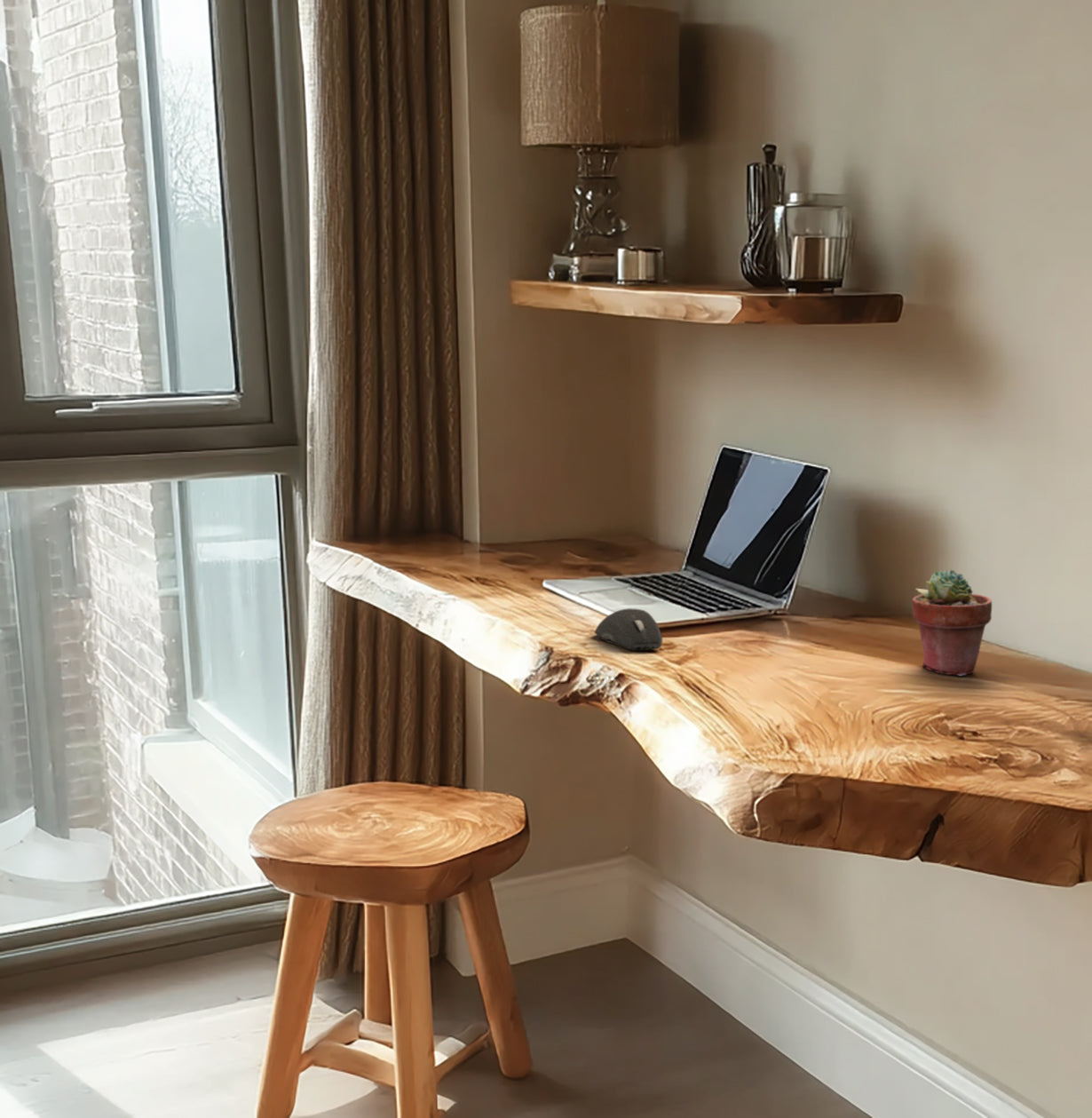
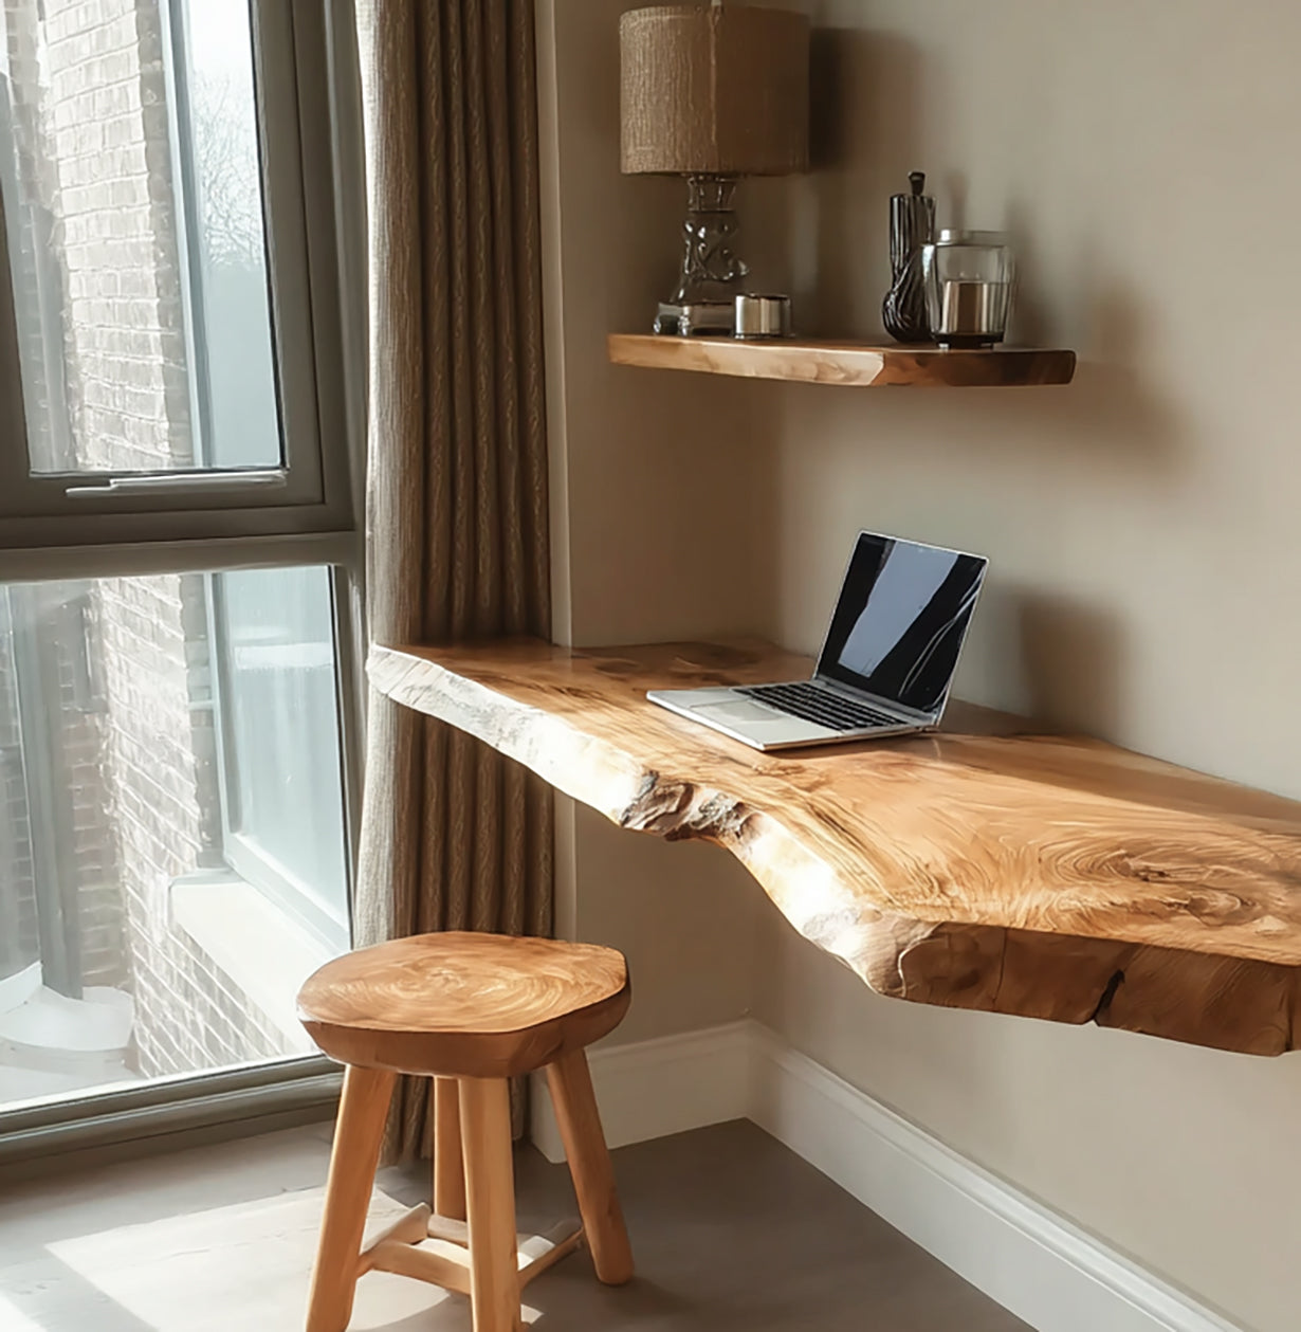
- potted succulent (951, 619)
- computer mouse (632, 625)
